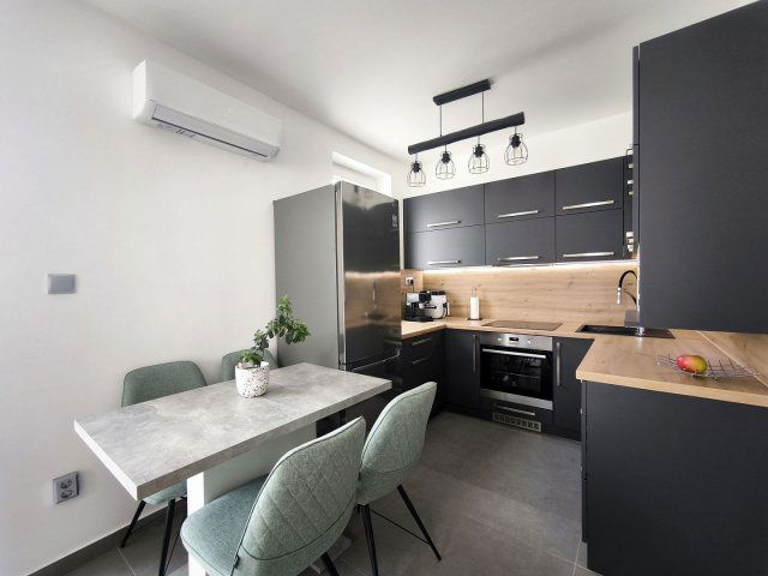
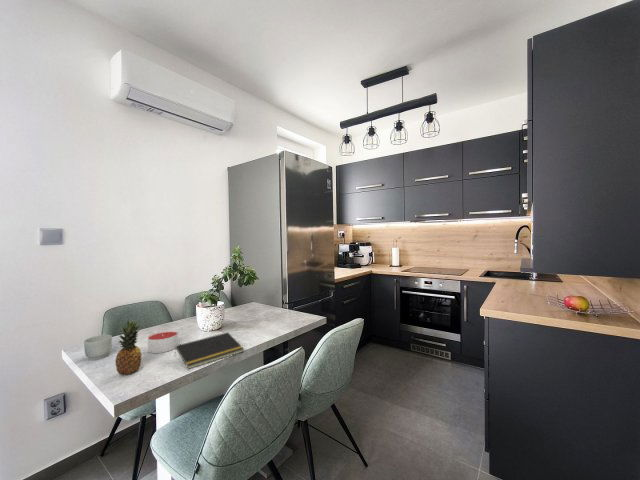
+ mug (98, 346)
+ notepad (210, 348)
+ candle (163, 340)
+ fruit (128, 345)
